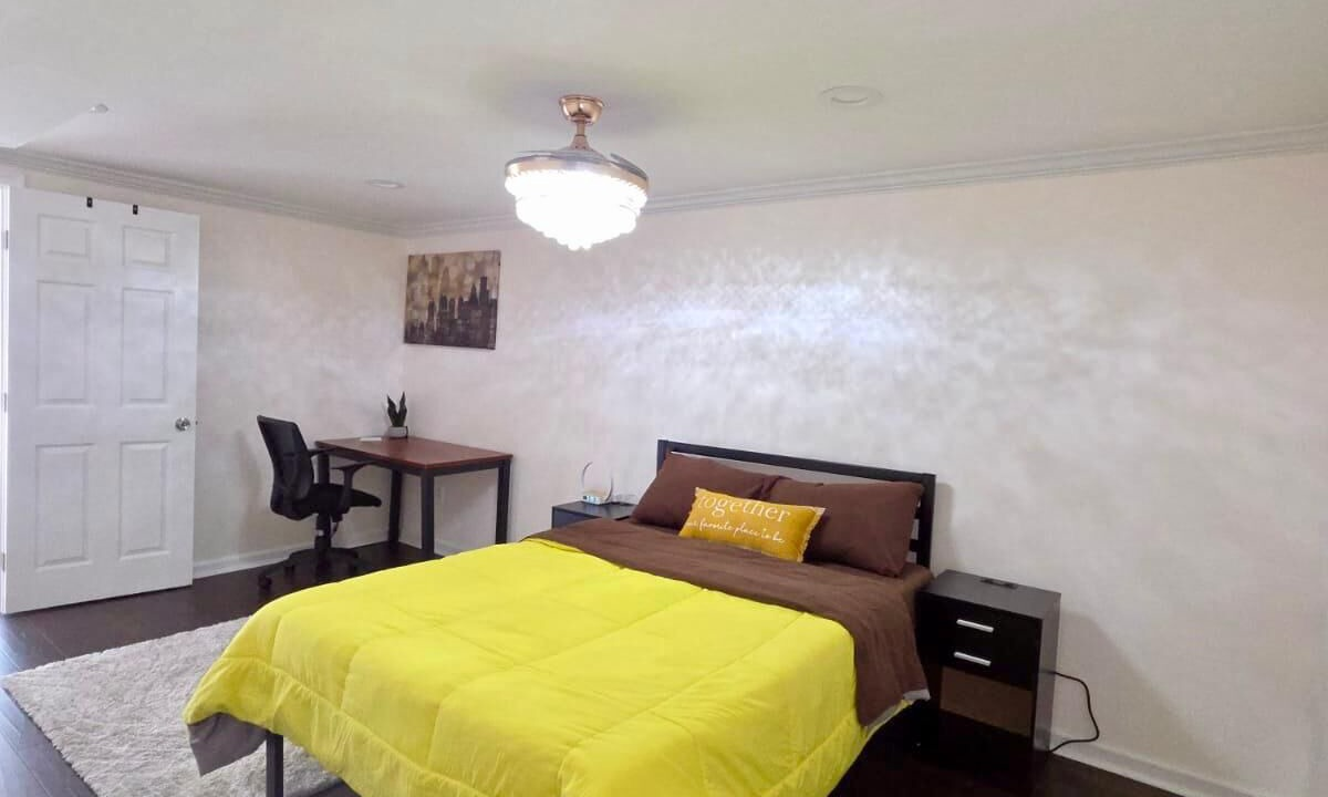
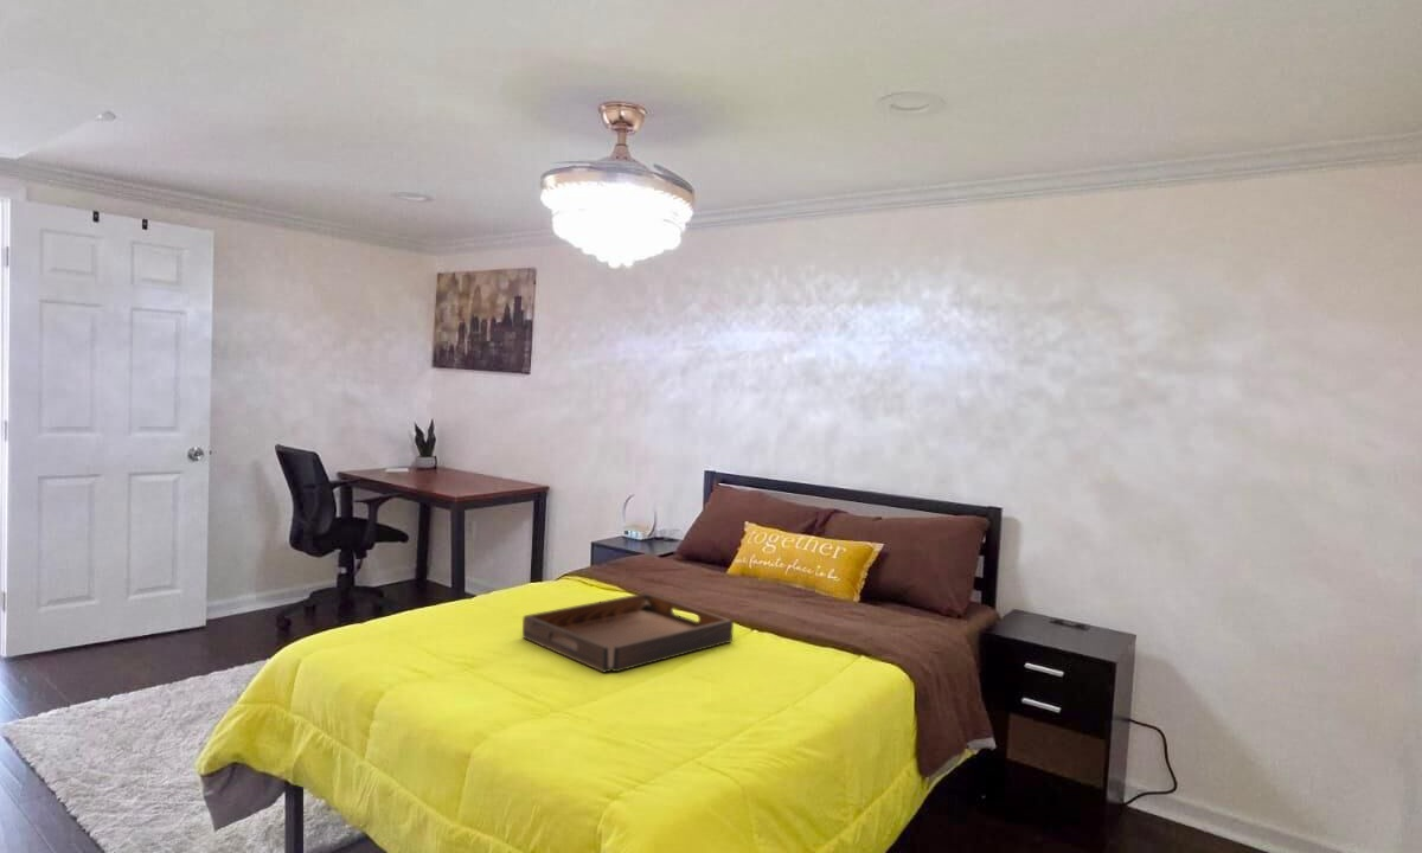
+ serving tray (628, 628)
